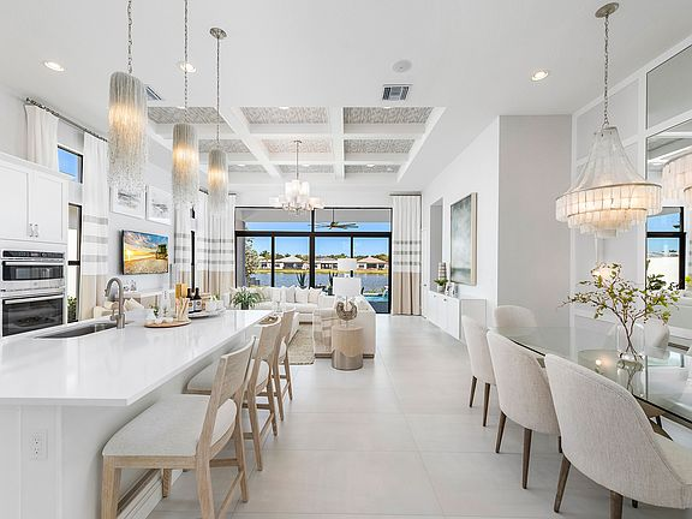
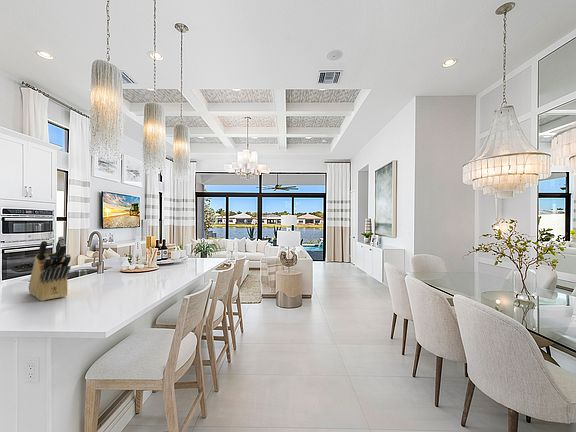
+ knife block (49, 266)
